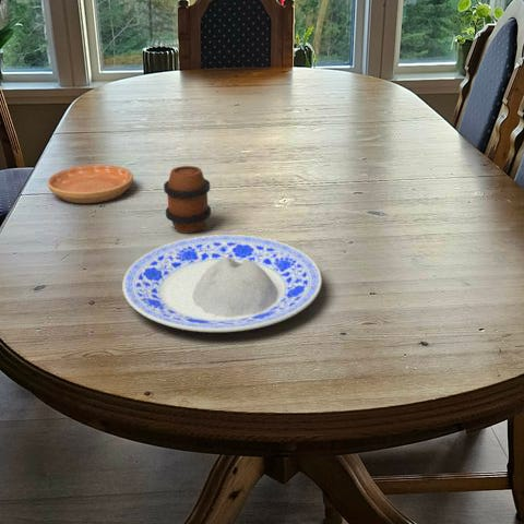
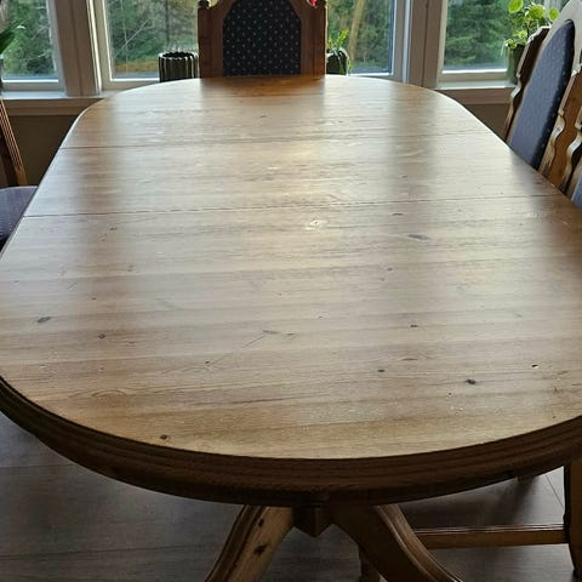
- saucer (91, 184)
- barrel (188, 199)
- plate (222, 276)
